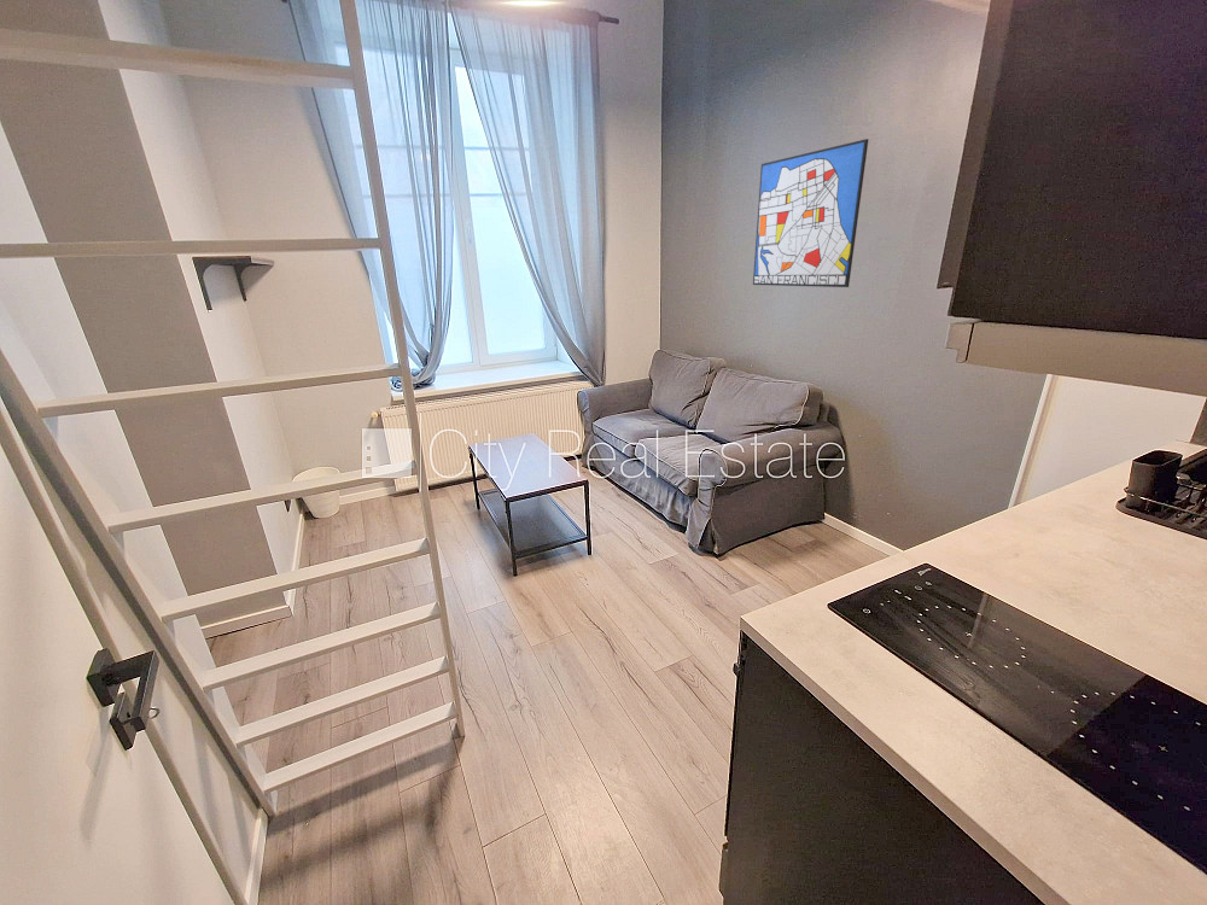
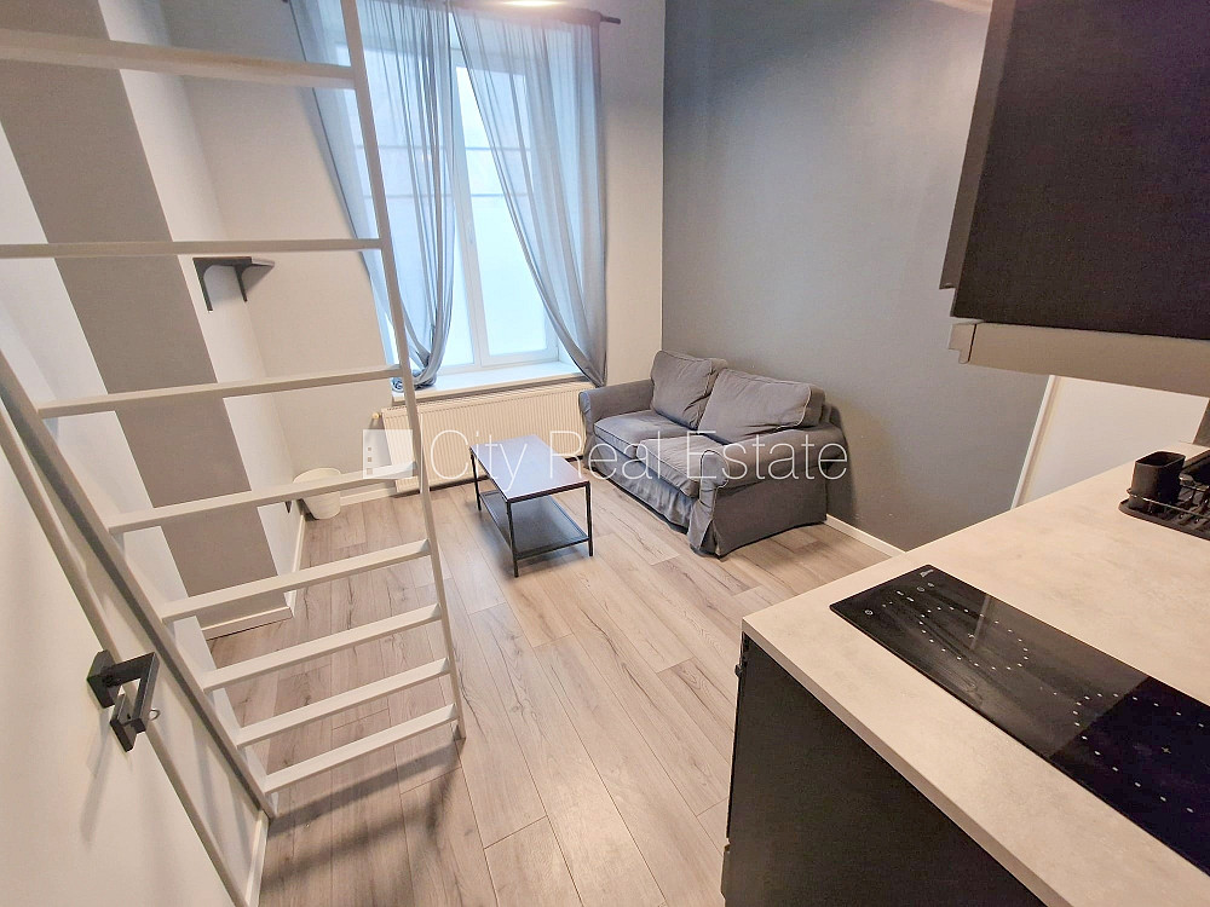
- wall art (801, 222)
